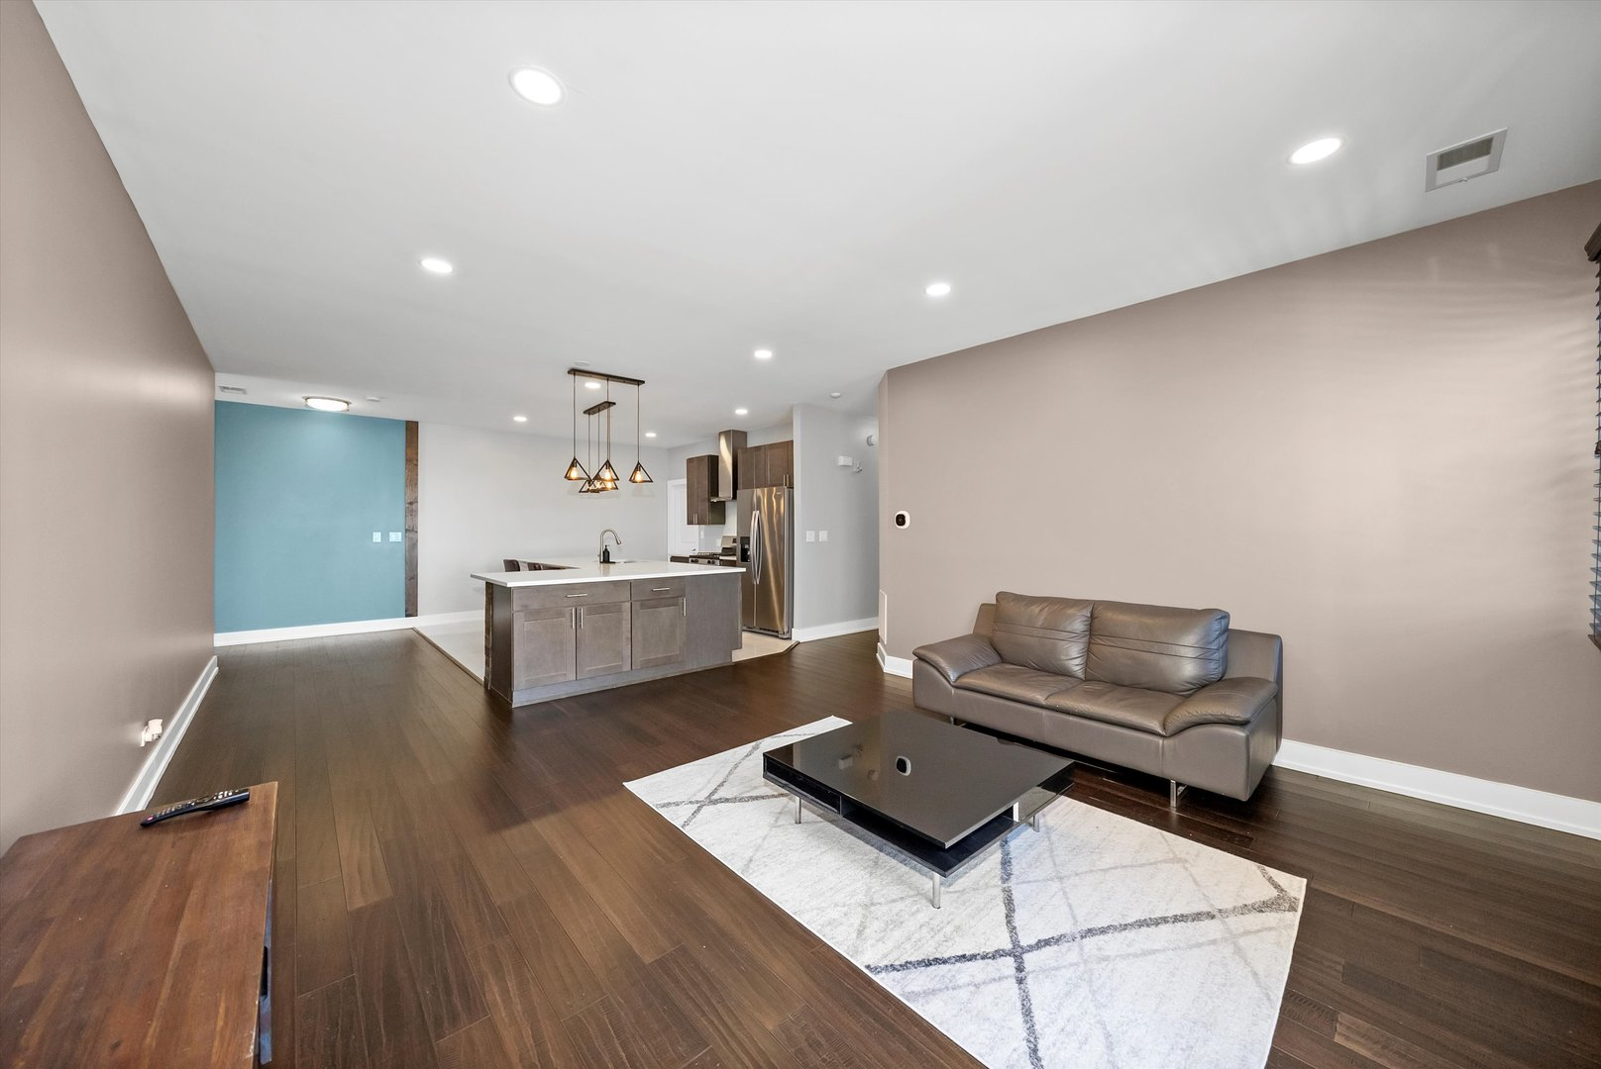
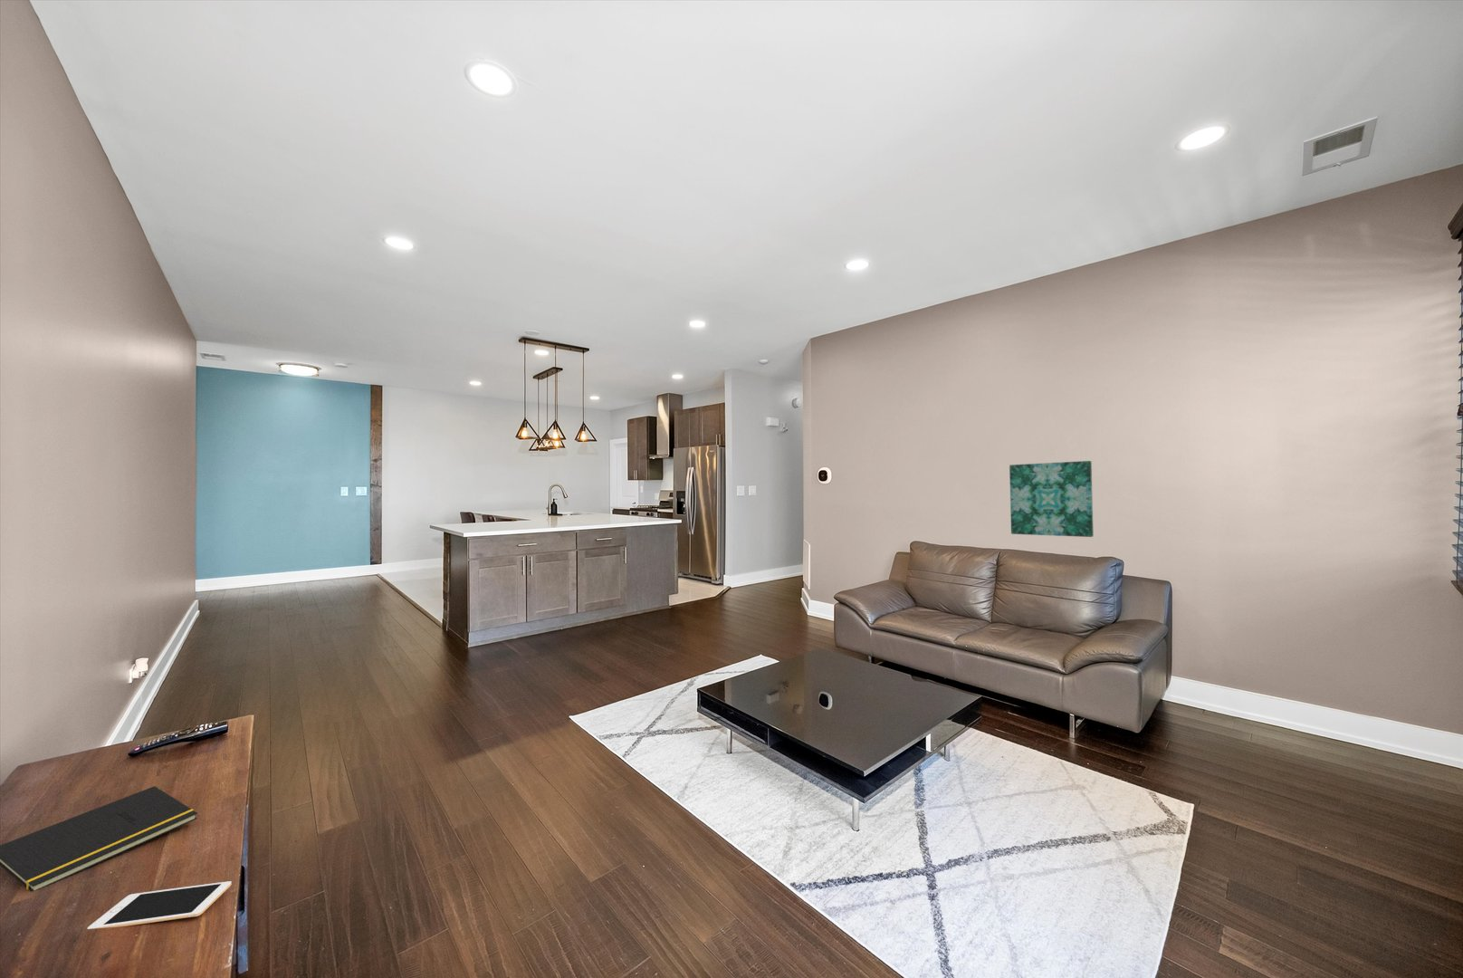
+ wall art (1050, 499)
+ cell phone (163, 905)
+ notepad (100, 832)
